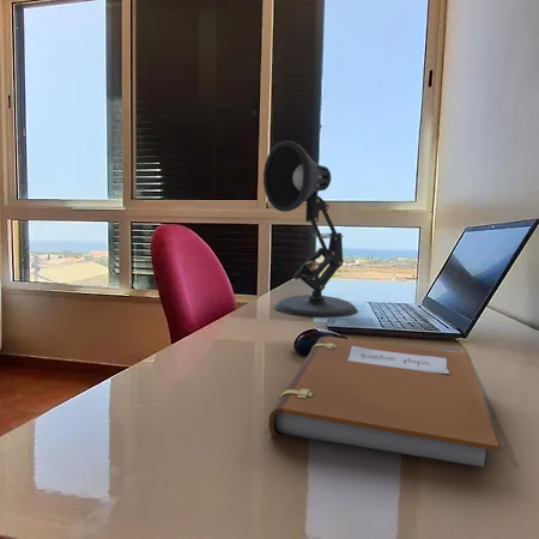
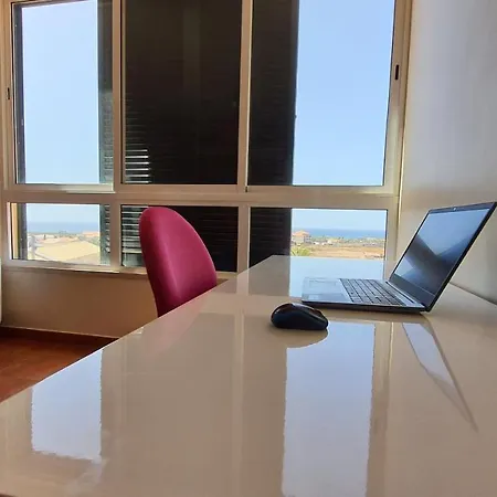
- notebook (382, 387)
- desk lamp (316, 229)
